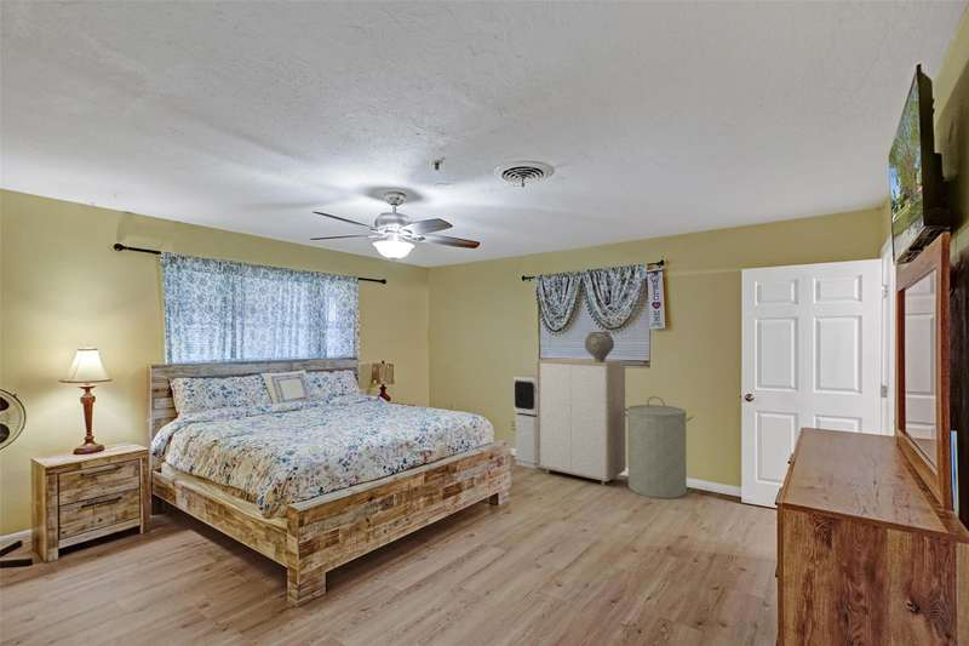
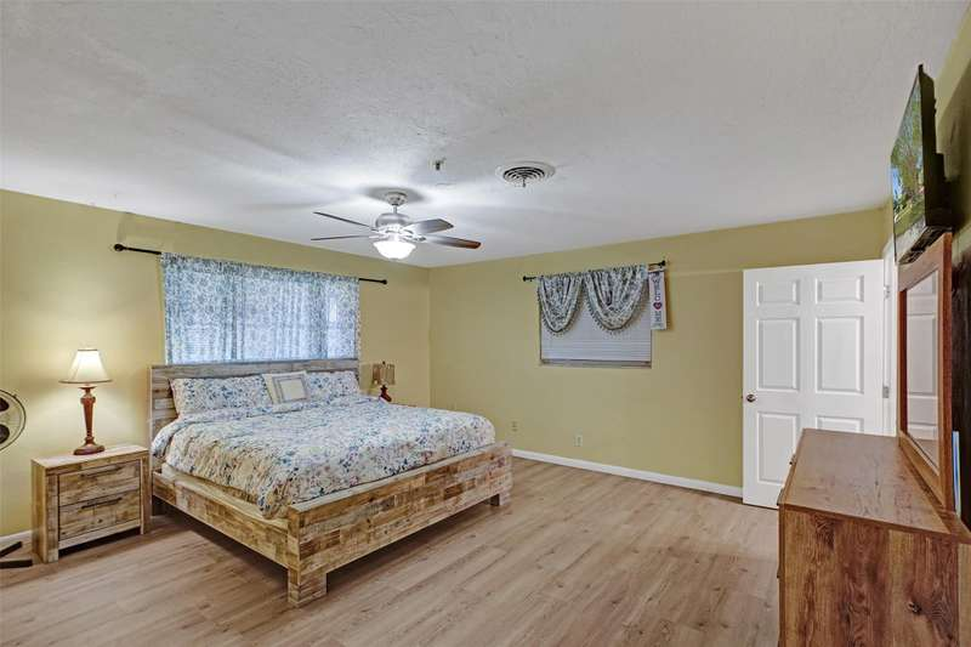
- ceramic pot (598, 347)
- storage cabinet (580, 417)
- laundry hamper (656, 442)
- air purifier (533, 419)
